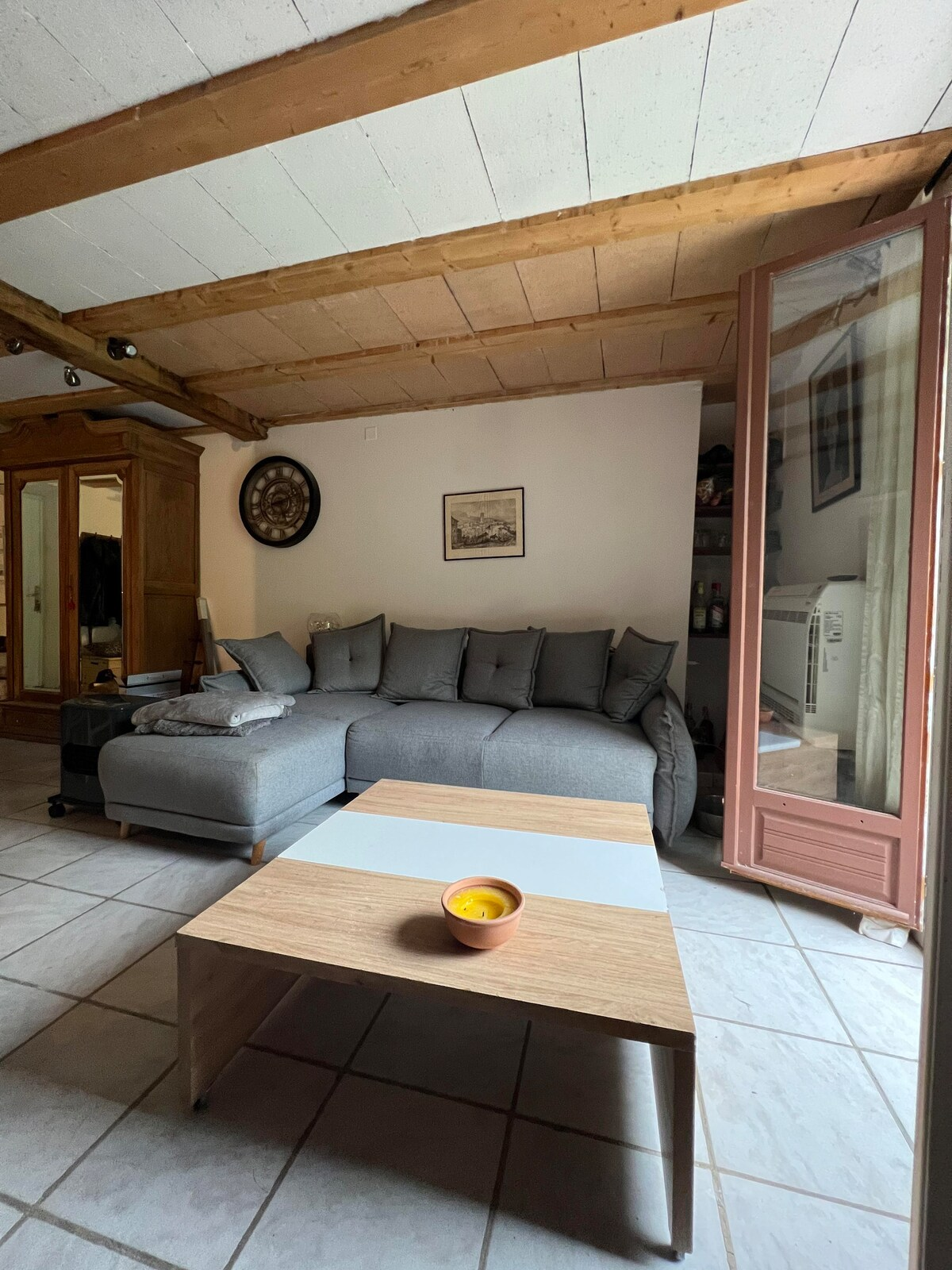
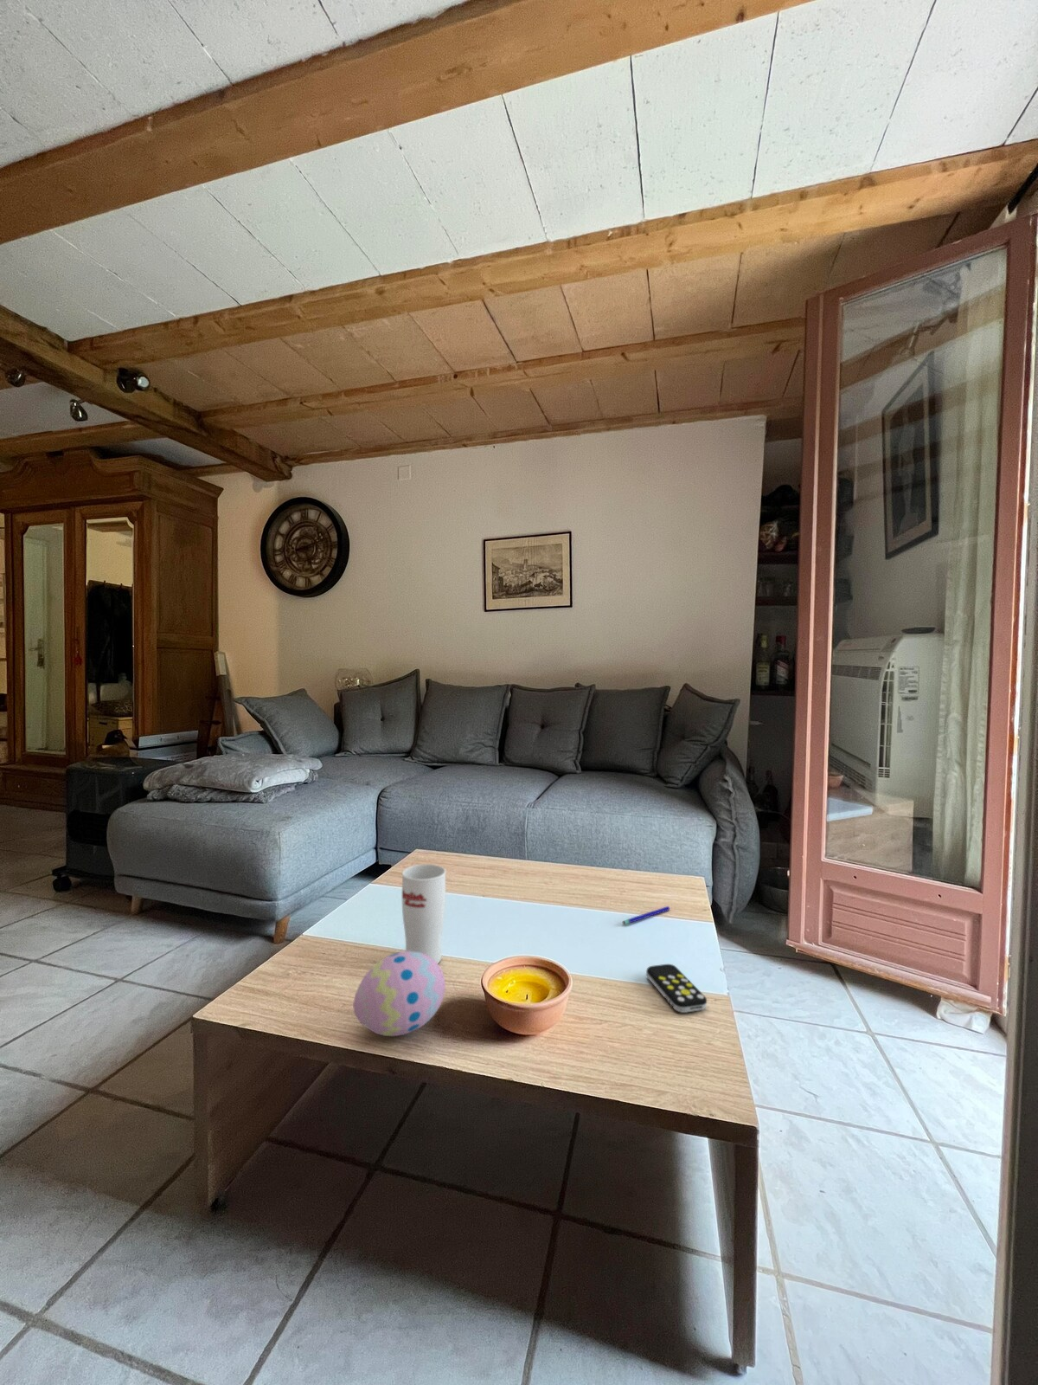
+ cup (423, 916)
+ pen (647, 915)
+ remote control (675, 986)
+ decorative egg (400, 992)
